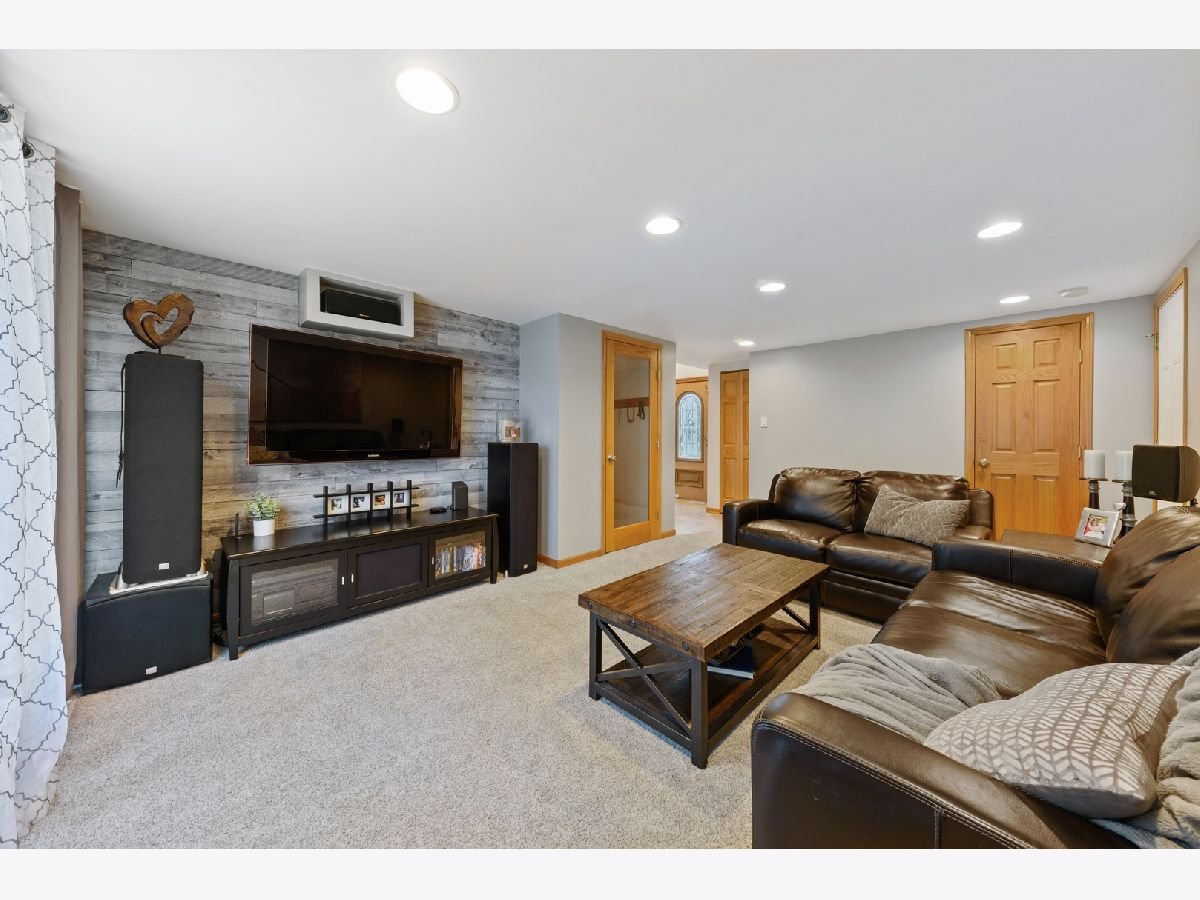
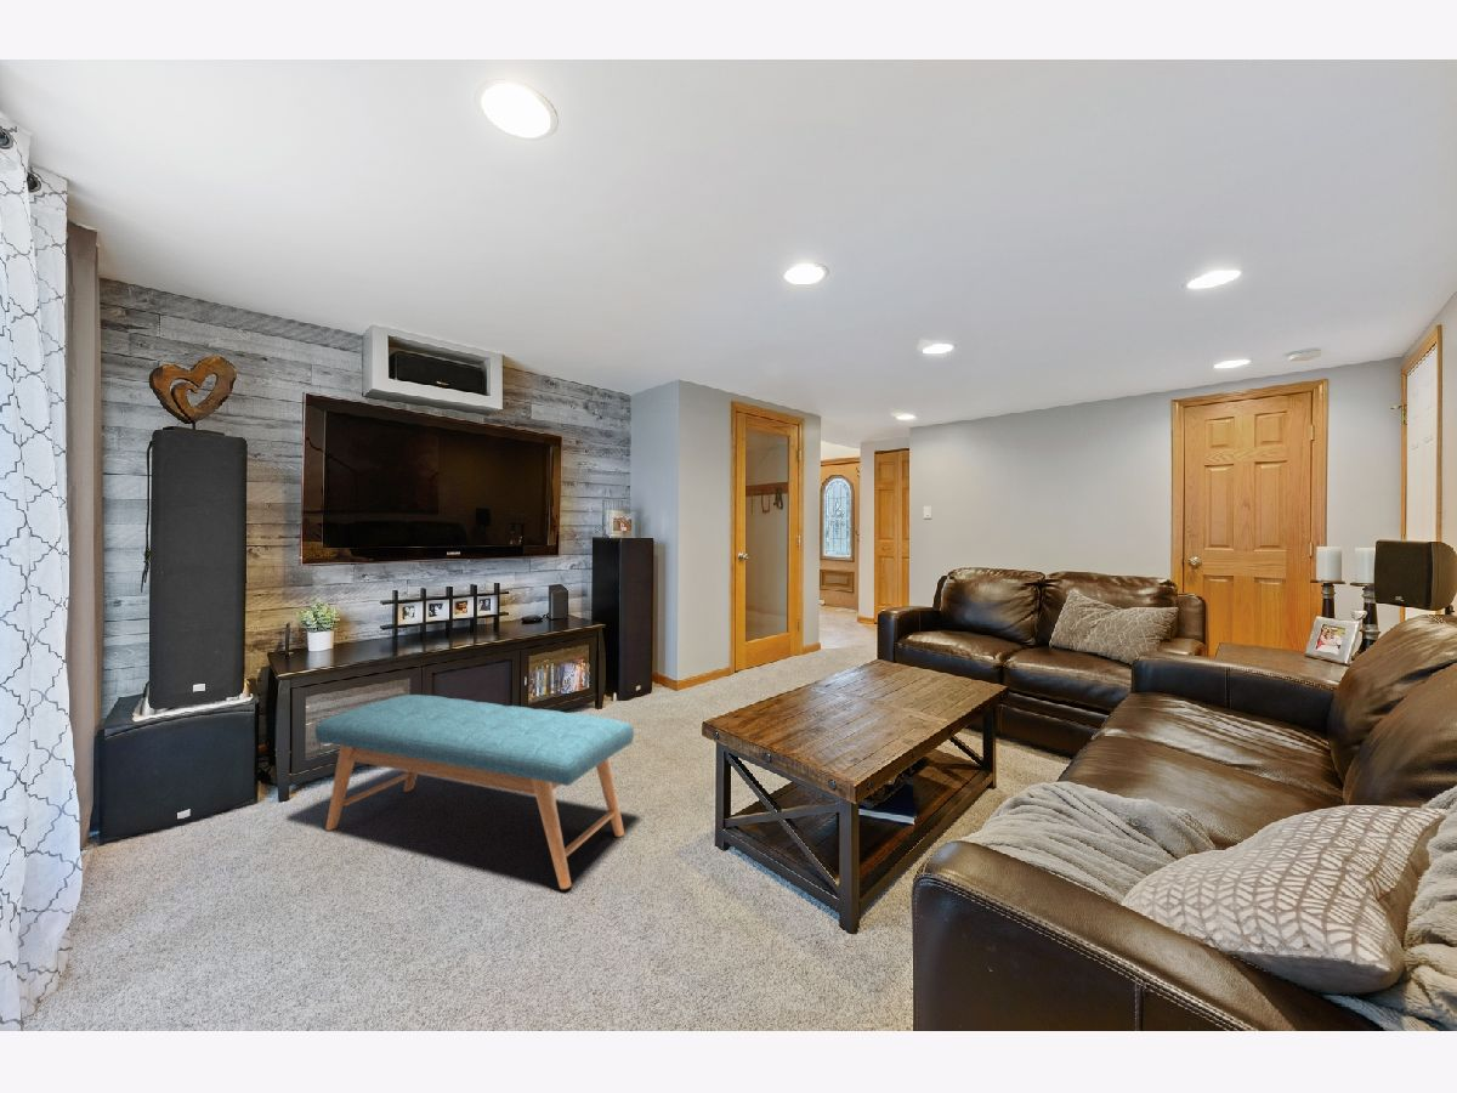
+ bench (474, 772)
